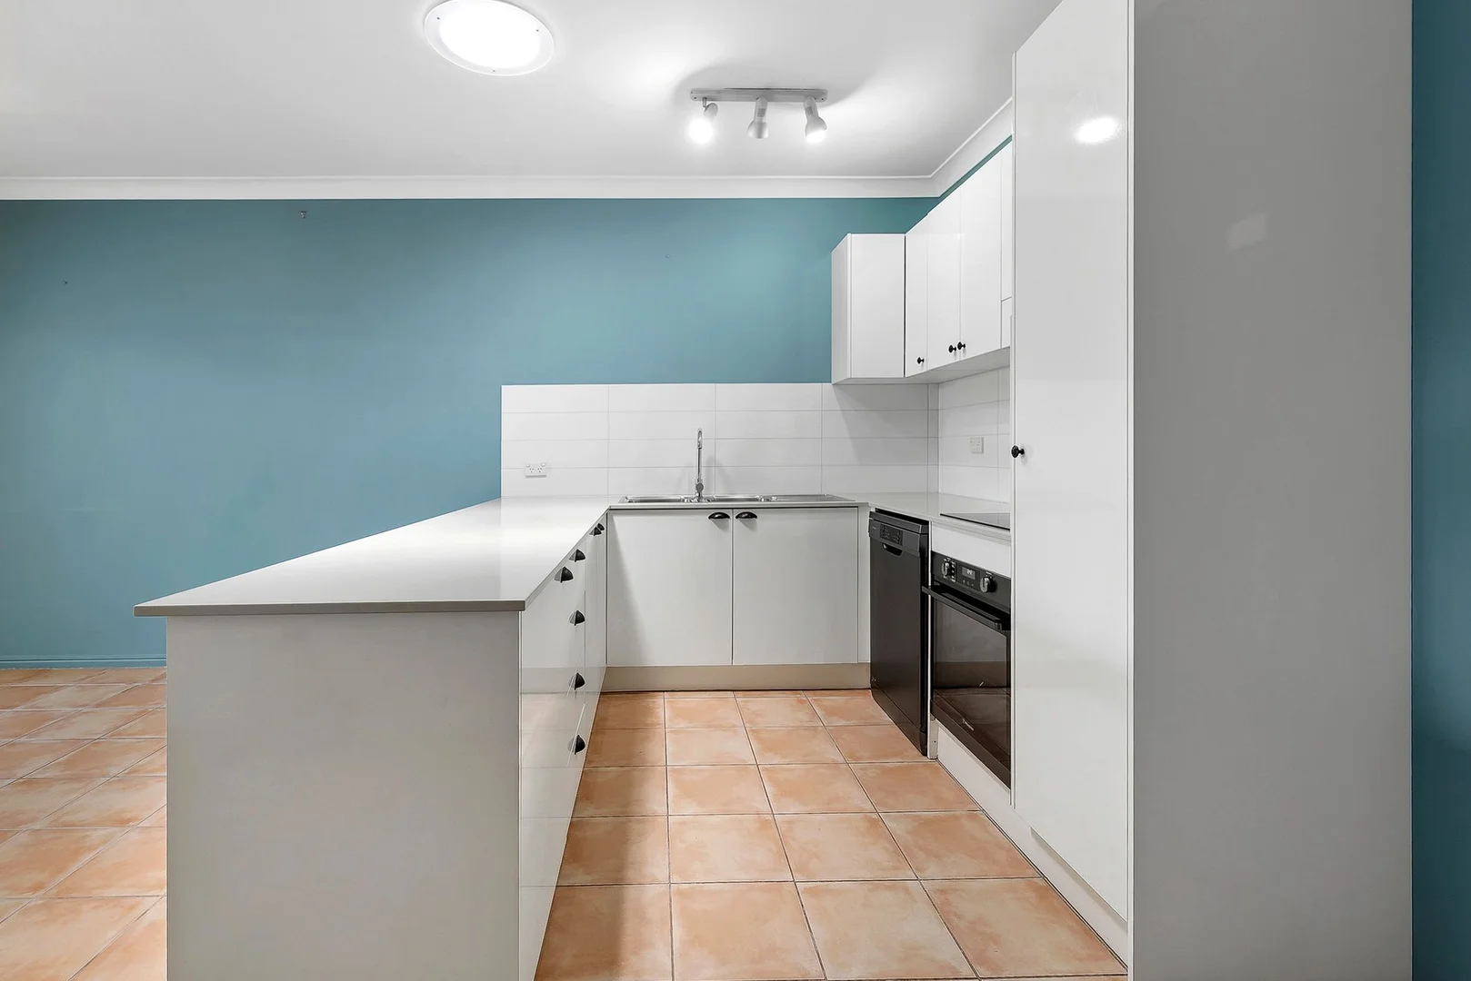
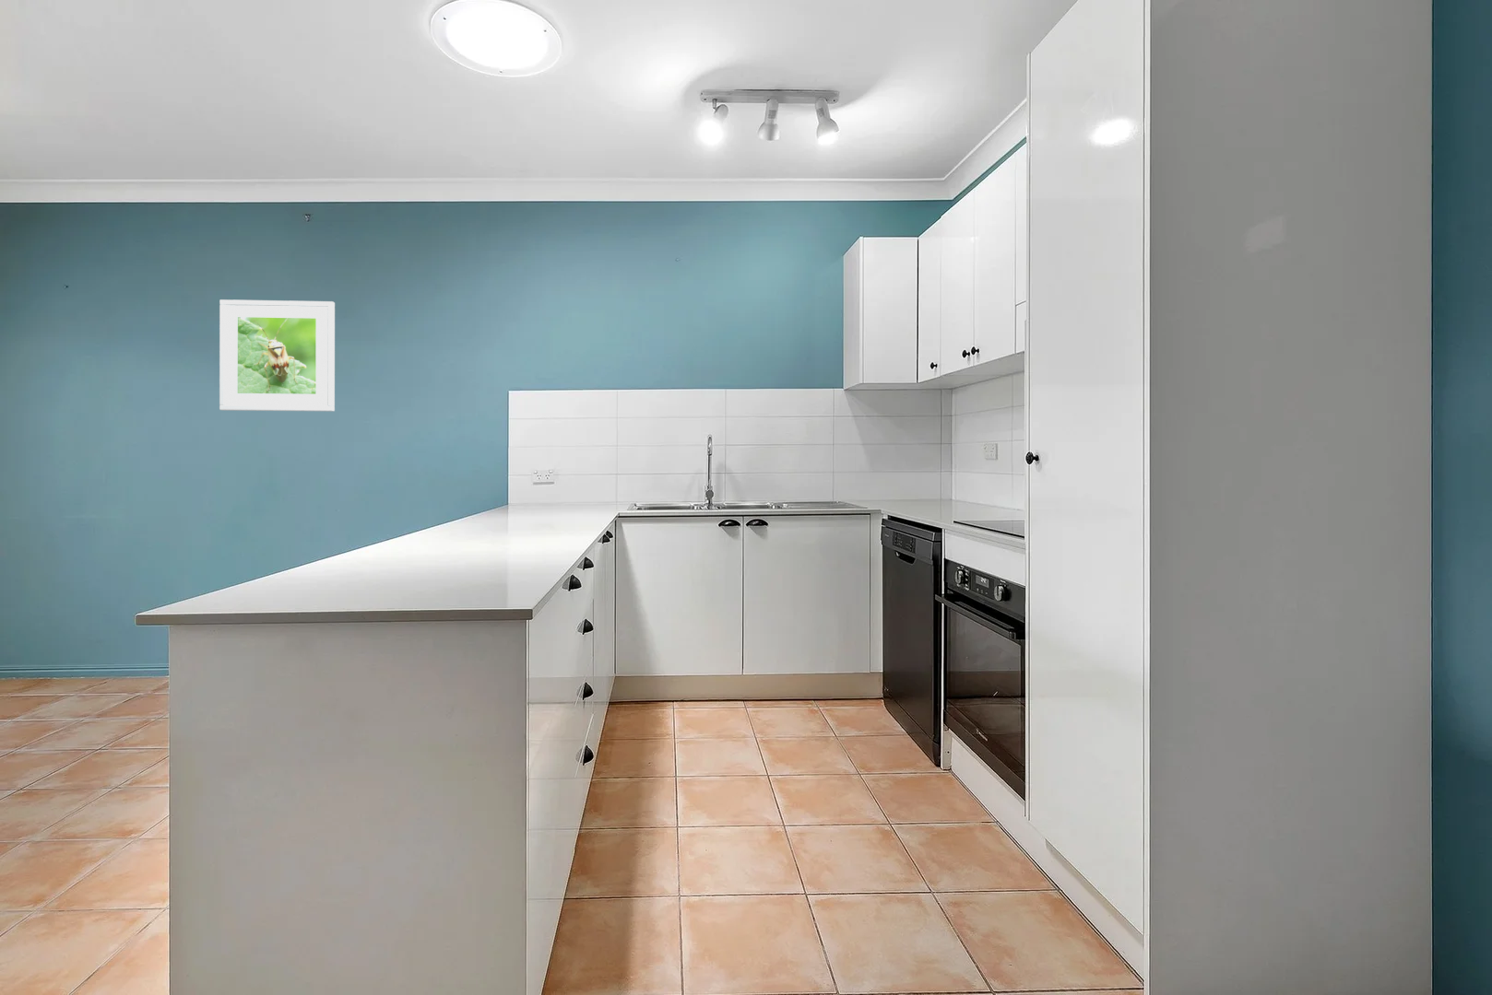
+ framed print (277, 355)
